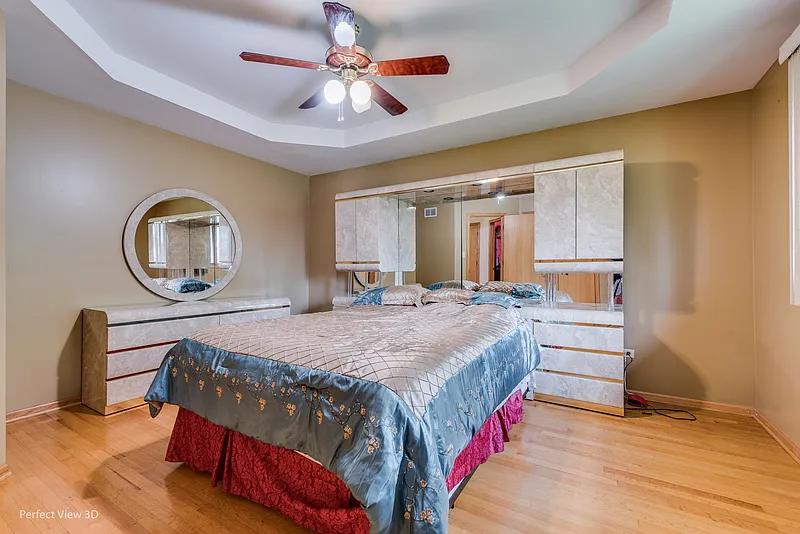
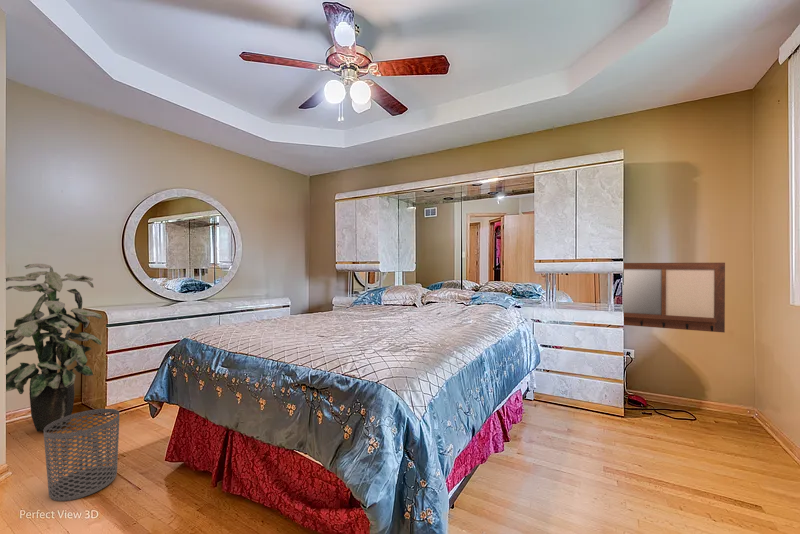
+ indoor plant (47, 345)
+ writing board (664, 295)
+ waste bin (84, 452)
